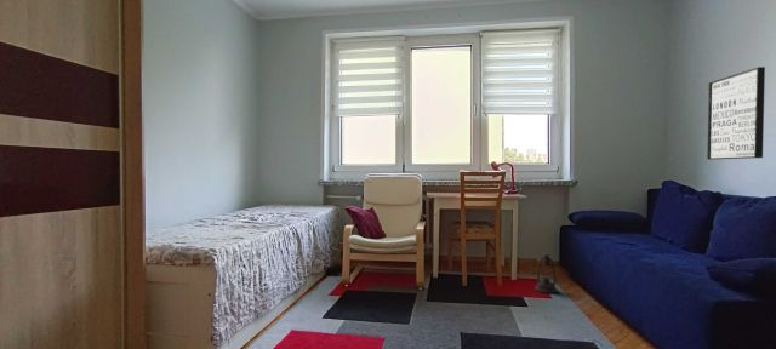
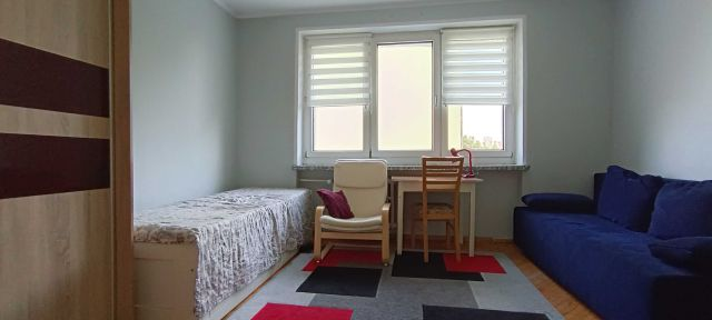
- lantern (543, 268)
- wall art (734, 116)
